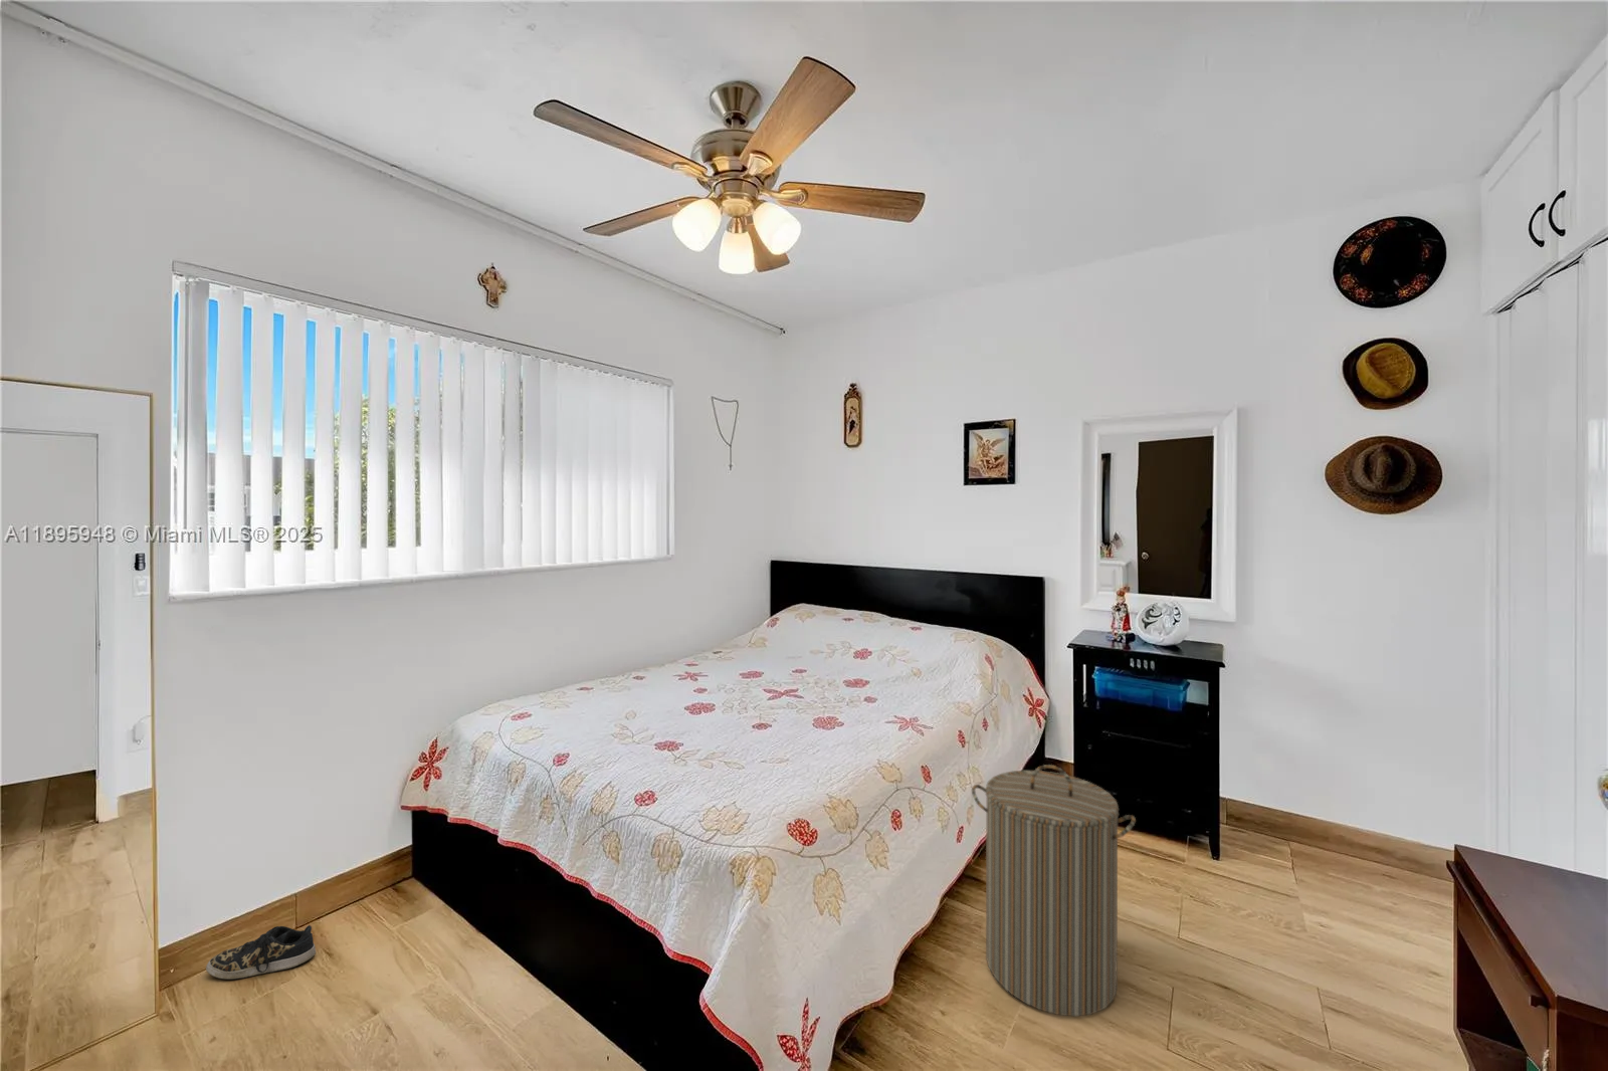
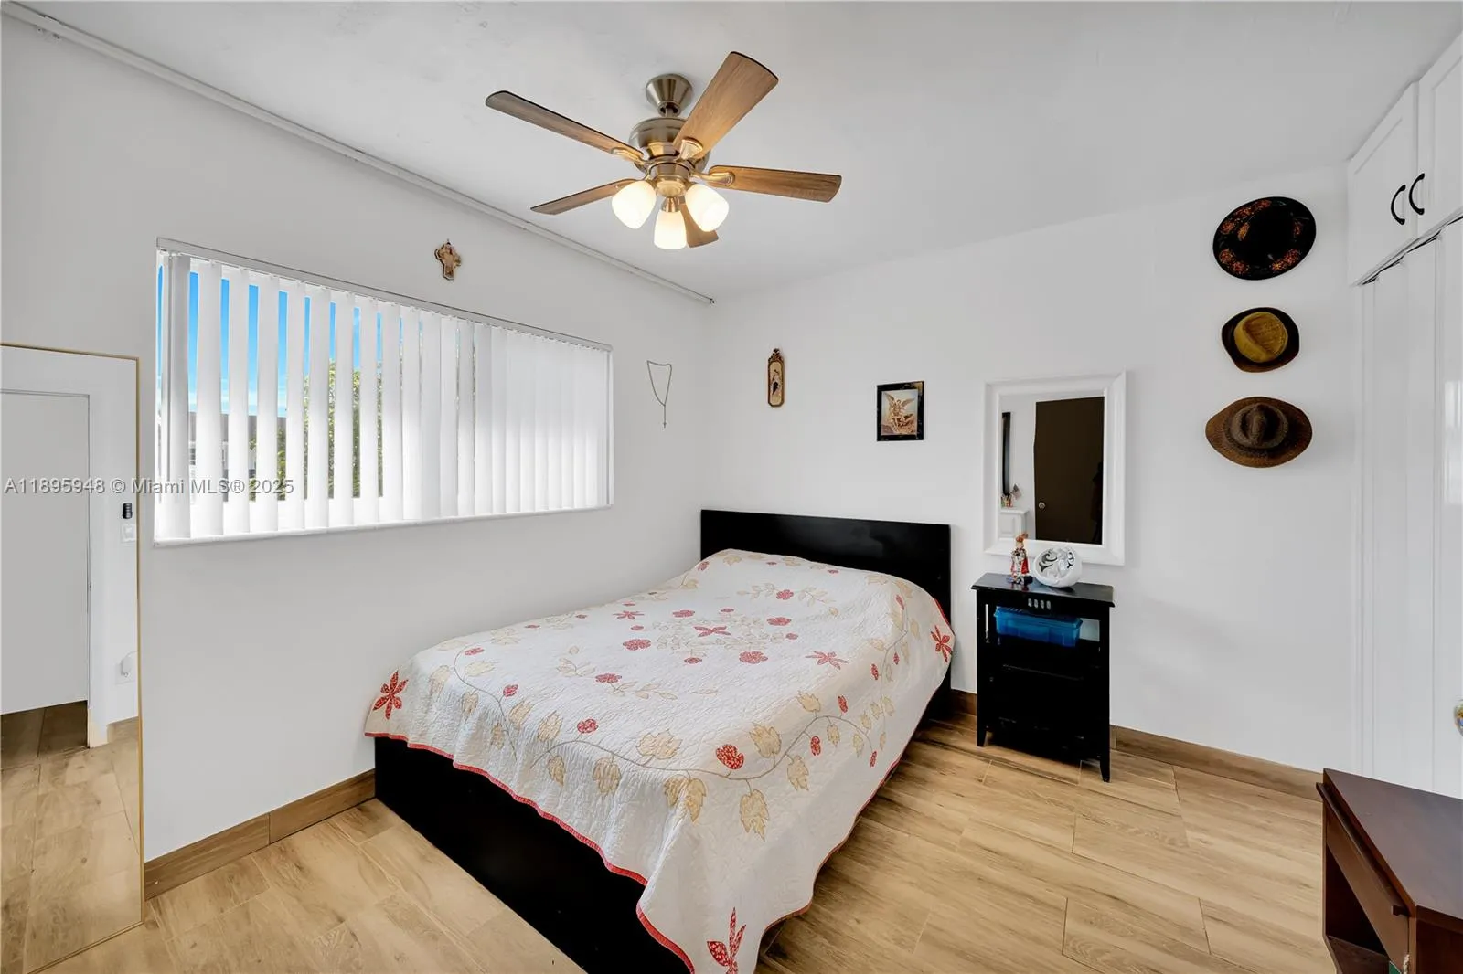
- laundry hamper (1048, 867)
- shoe (268, 954)
